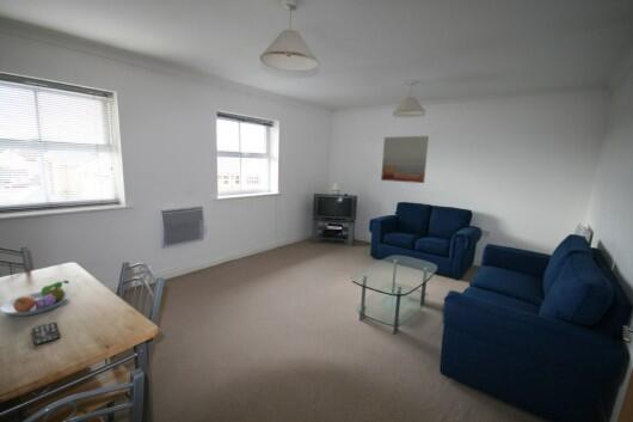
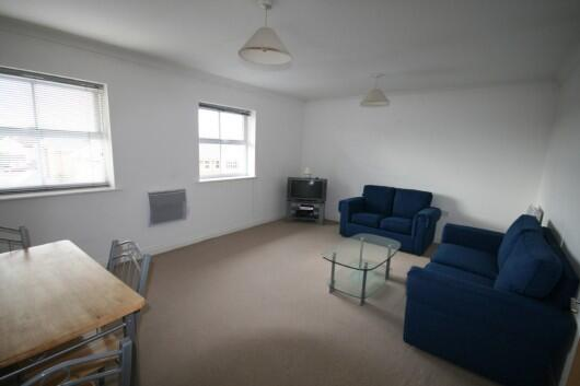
- fruit bowl (38, 295)
- wall art (404, 159)
- smartphone (45, 332)
